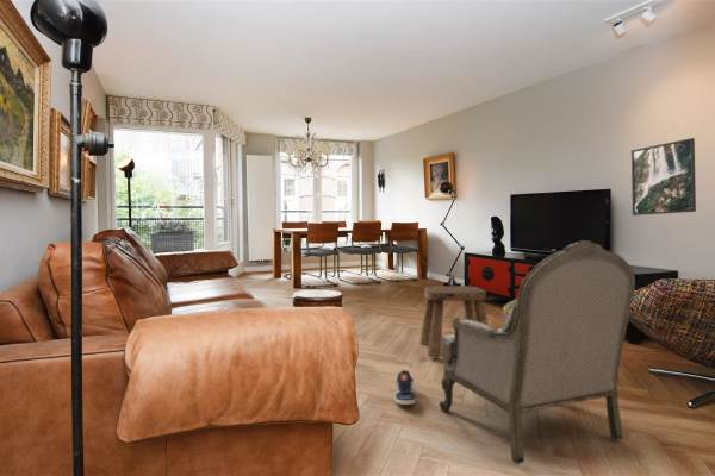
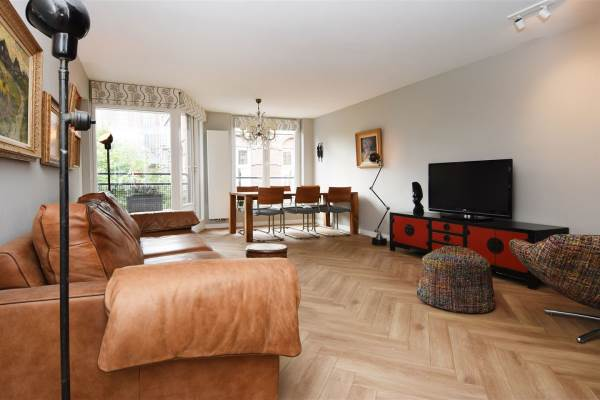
- stool (465, 319)
- sneaker (404, 386)
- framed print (661, 178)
- armchair (529, 334)
